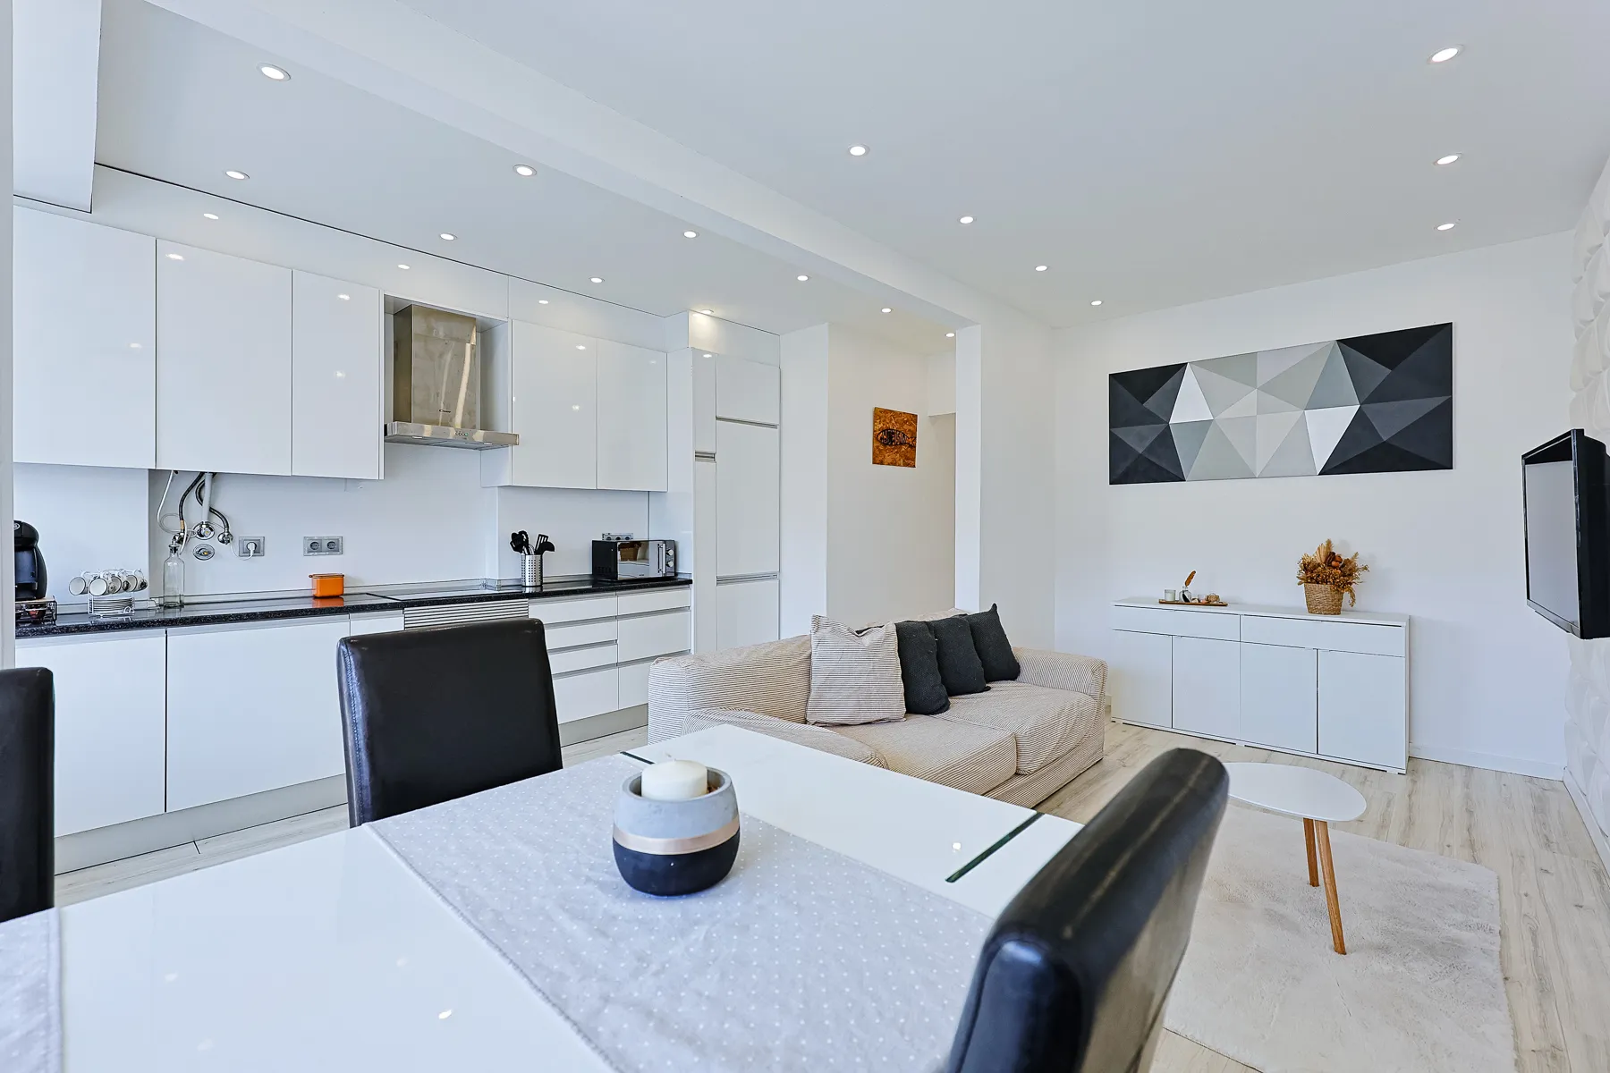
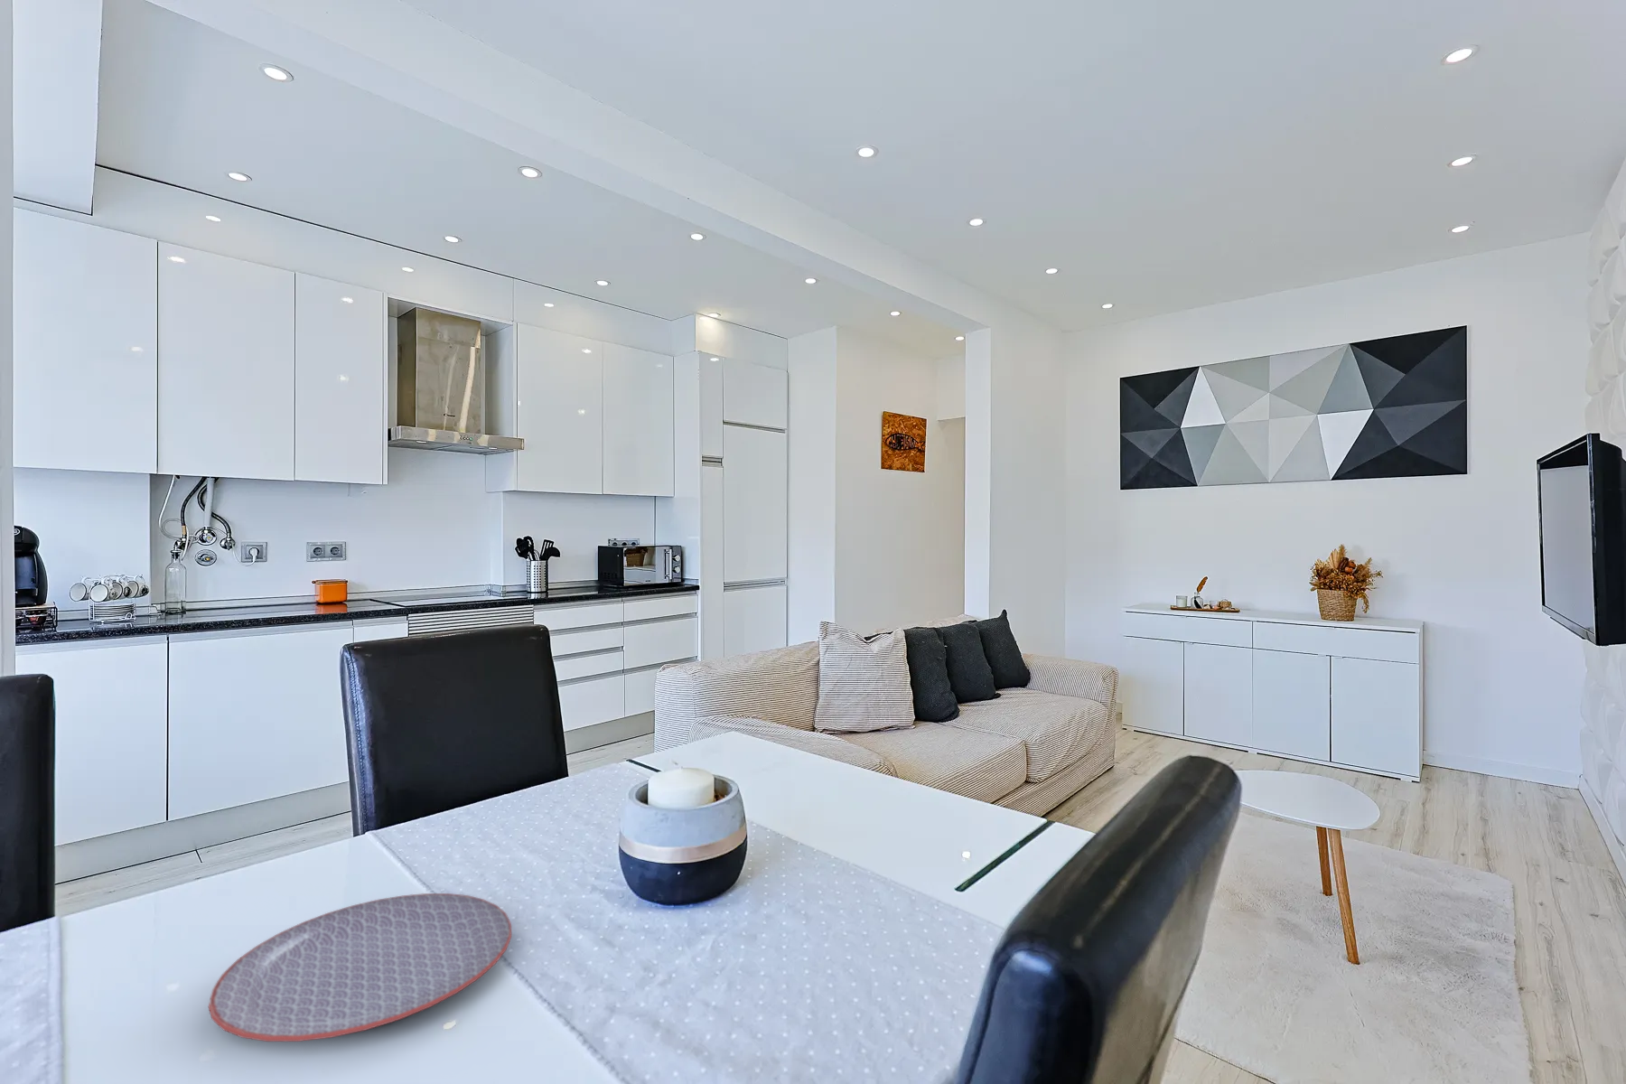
+ plate (373, 963)
